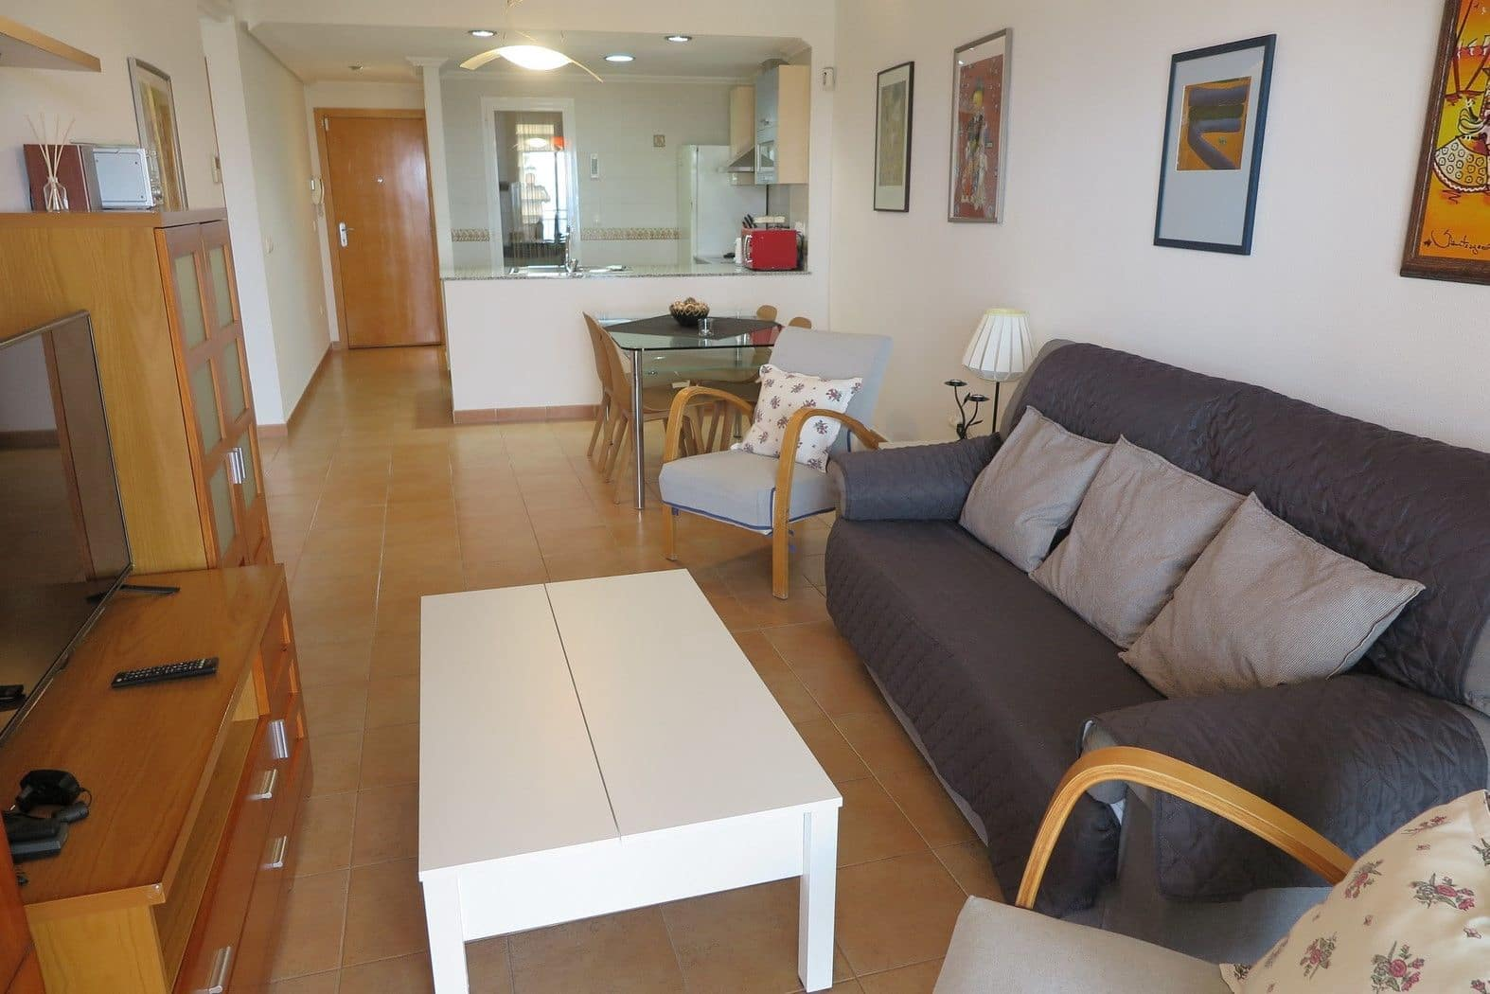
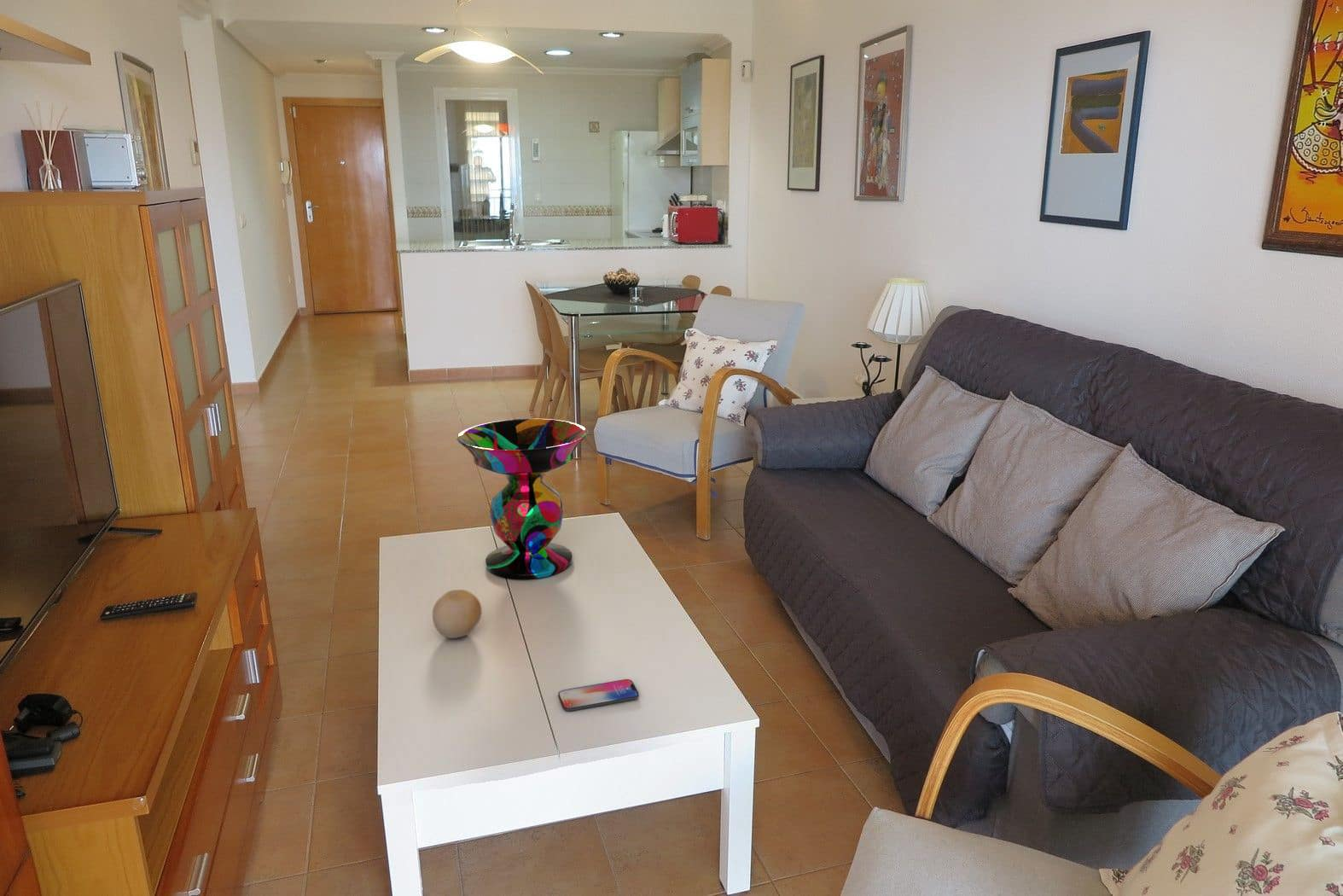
+ fruit (456, 614)
+ smartphone (598, 695)
+ decorative bowl (526, 498)
